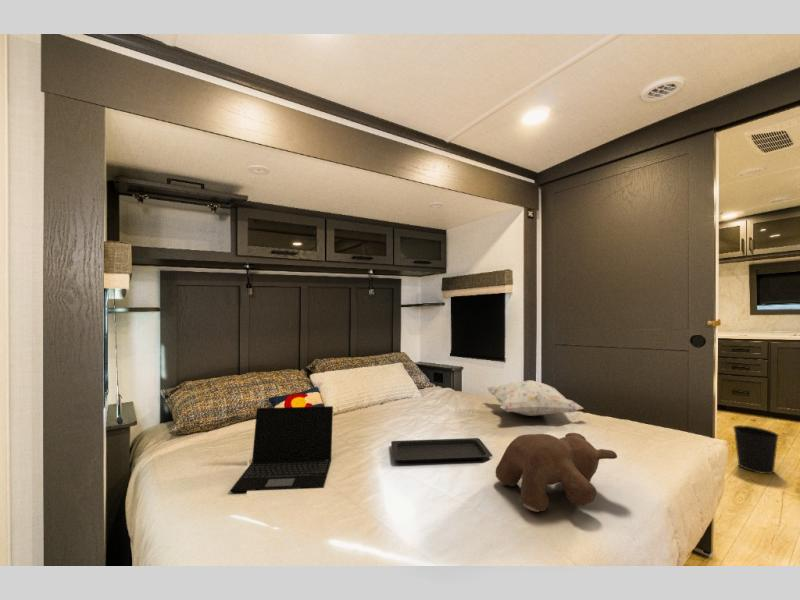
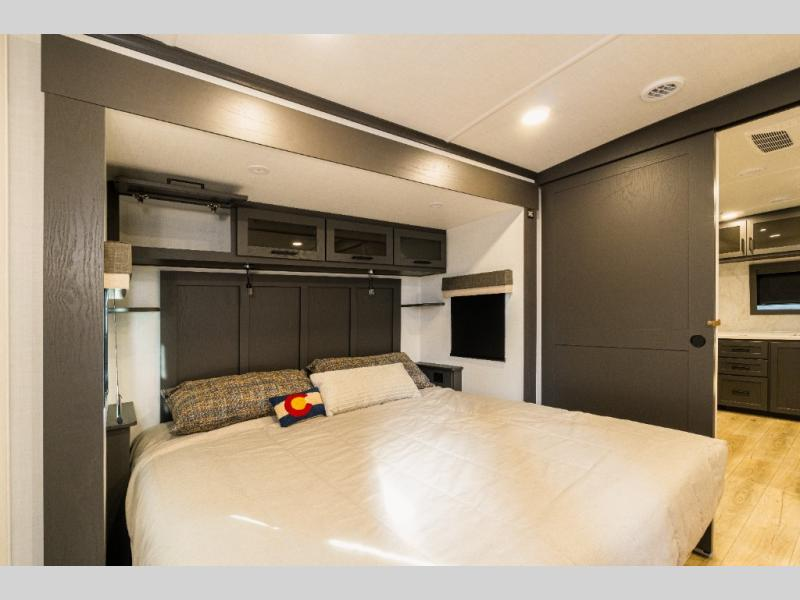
- teddy bear (555, 462)
- decorative pillow (530, 397)
- wastebasket (755, 449)
- laptop (287, 444)
- serving tray (439, 450)
